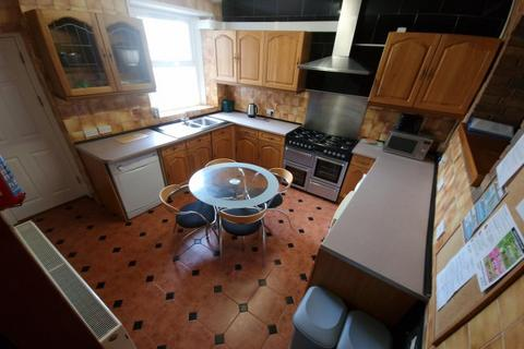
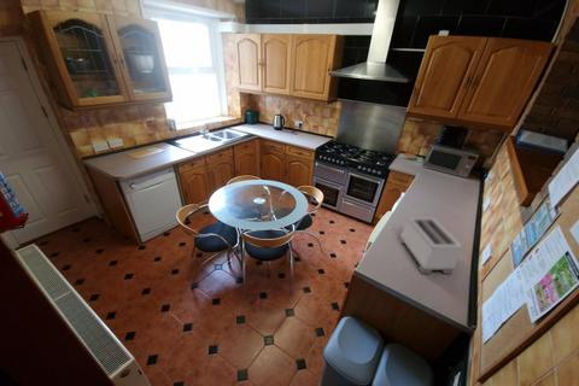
+ toaster (426, 241)
